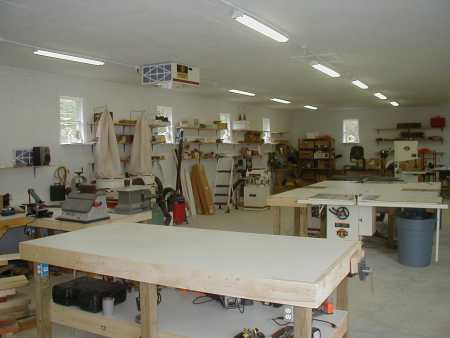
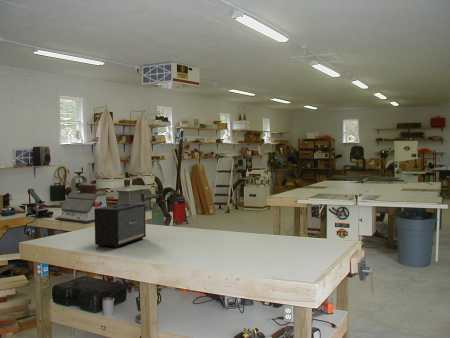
+ speaker (121, 224)
